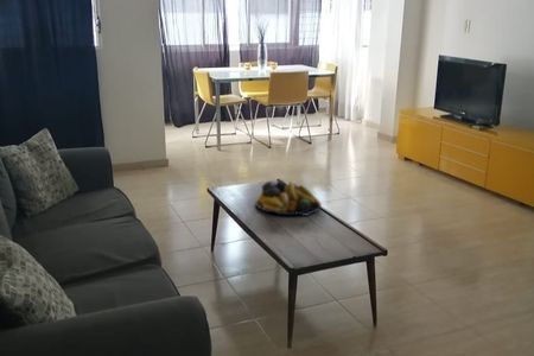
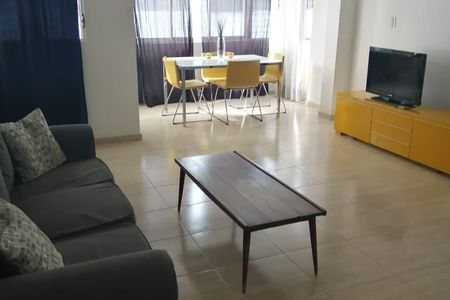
- fruit bowl (287, 193)
